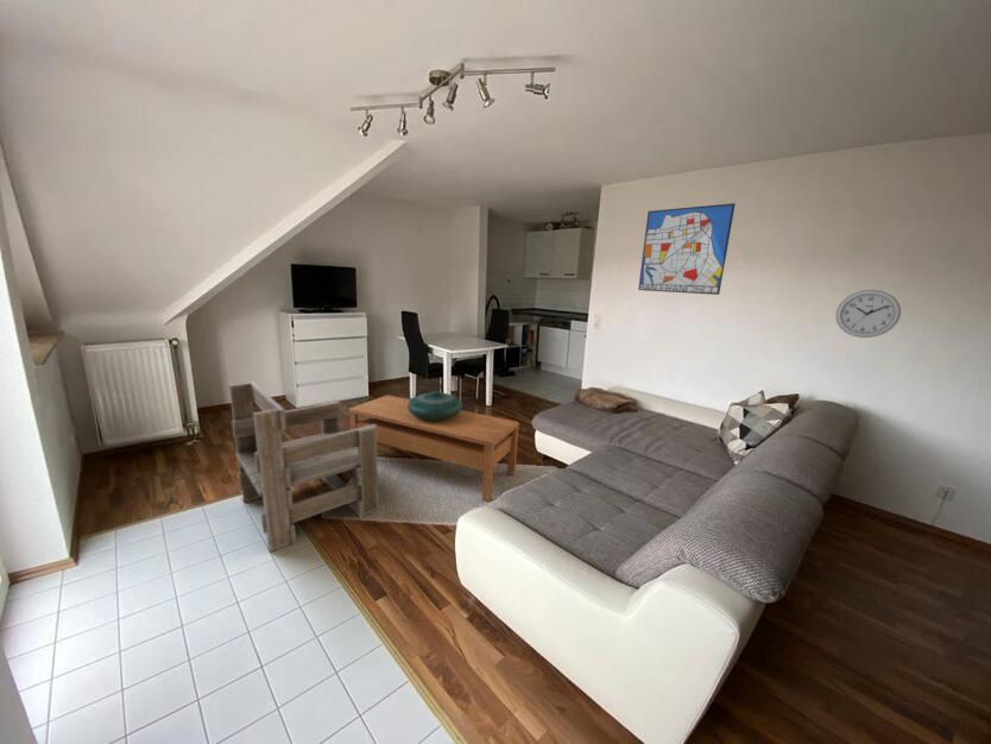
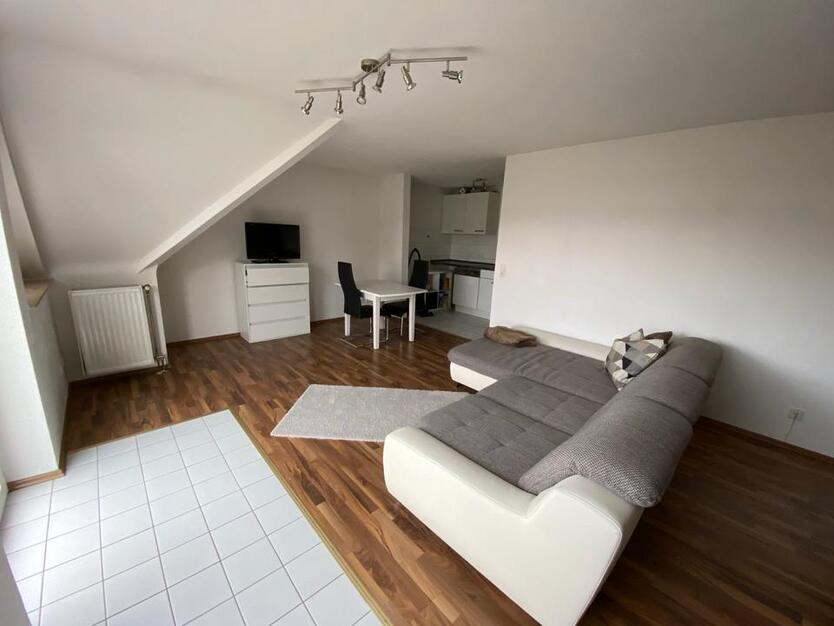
- coffee table (431, 441)
- armchair (305, 449)
- wall art (682, 251)
- decorative bowl (435, 403)
- wall clock (866, 314)
